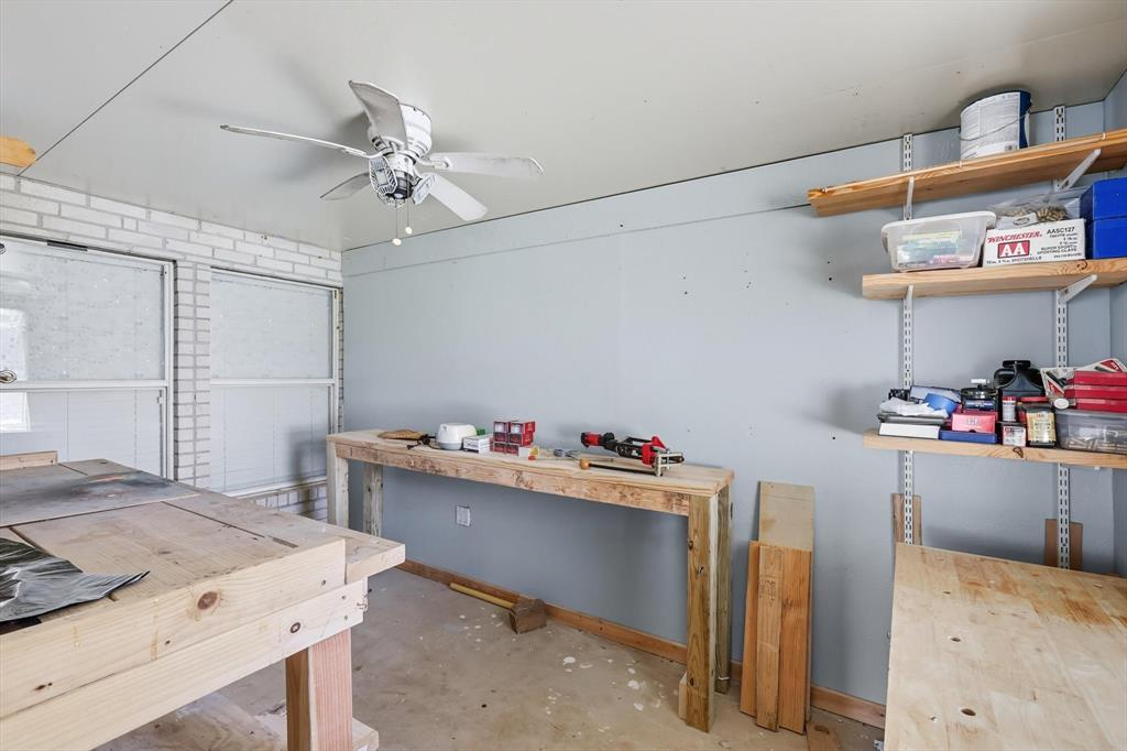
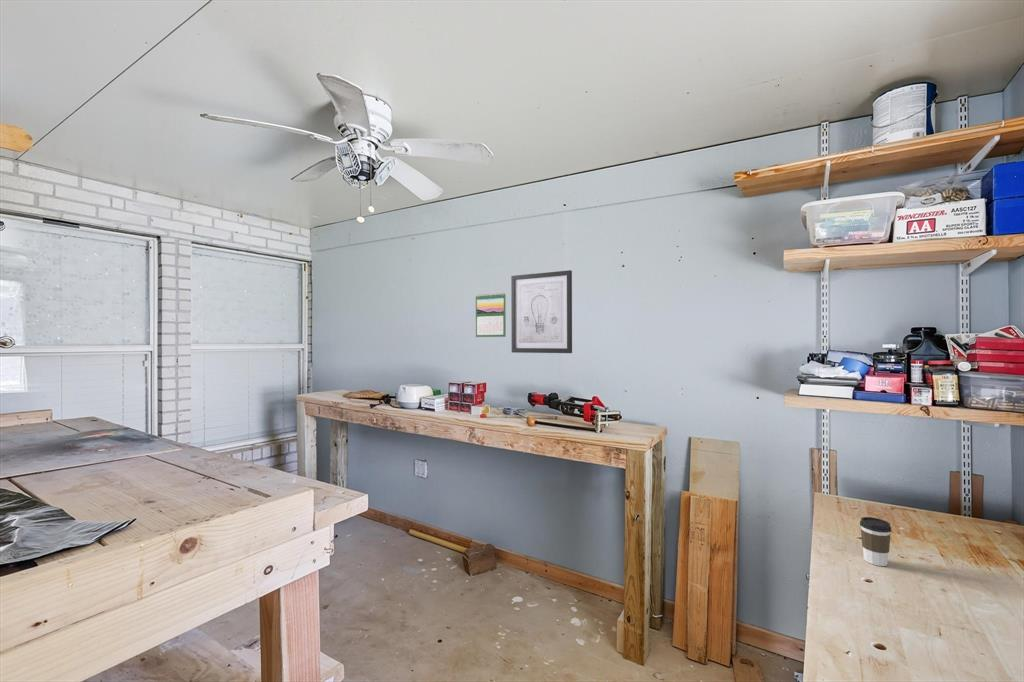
+ wall art (540, 313)
+ calendar (490, 315)
+ coffee cup (875, 541)
